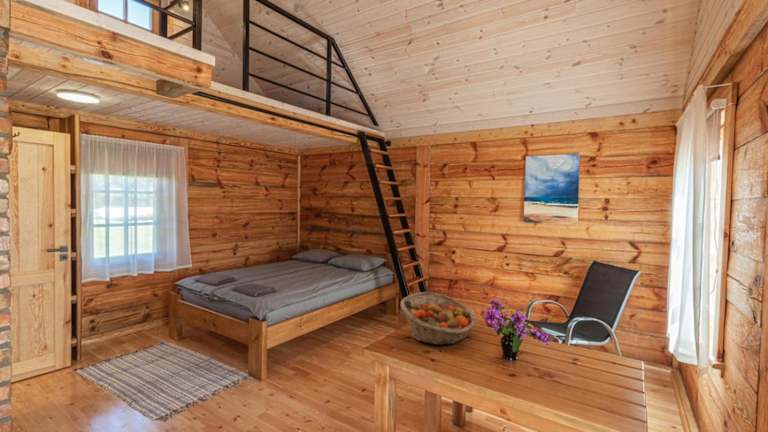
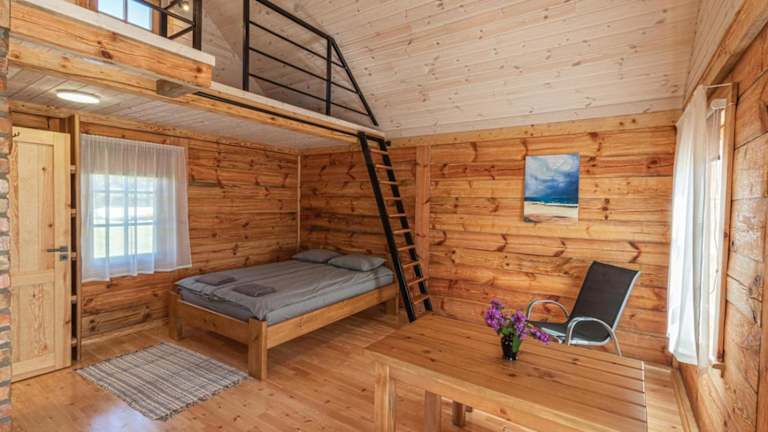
- fruit basket (437, 316)
